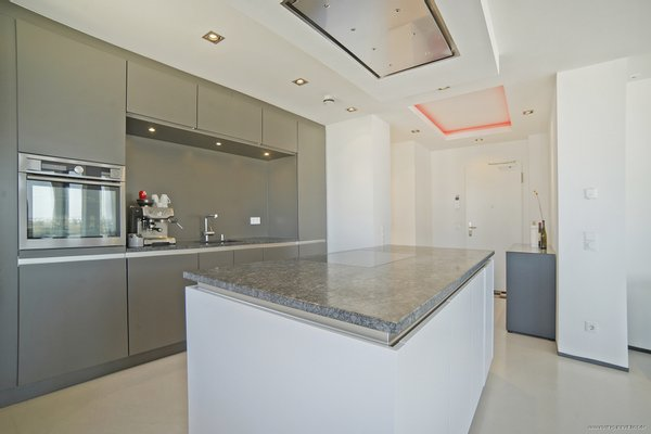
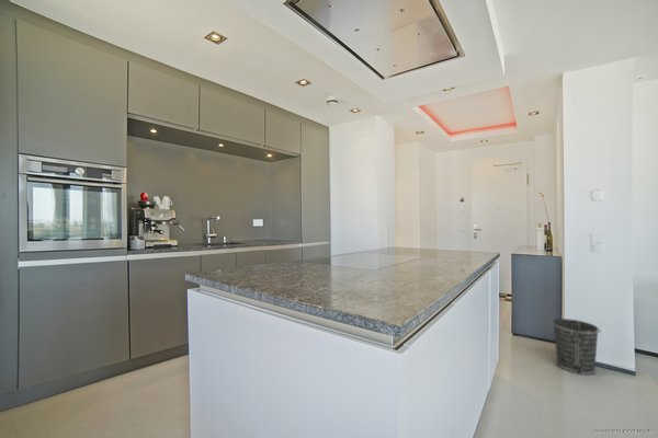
+ wastebasket (575, 345)
